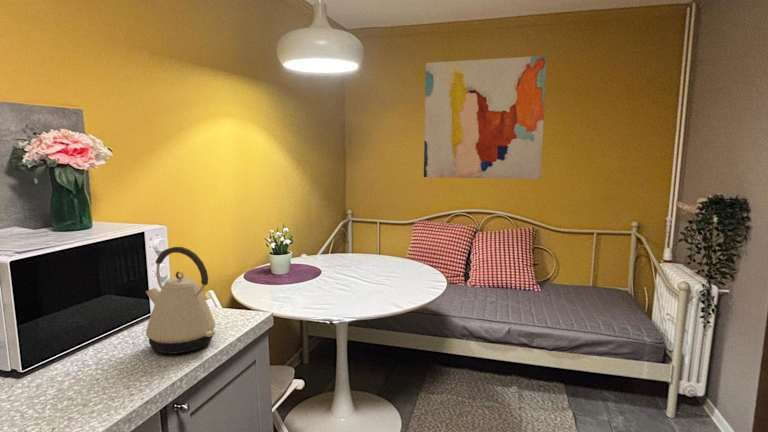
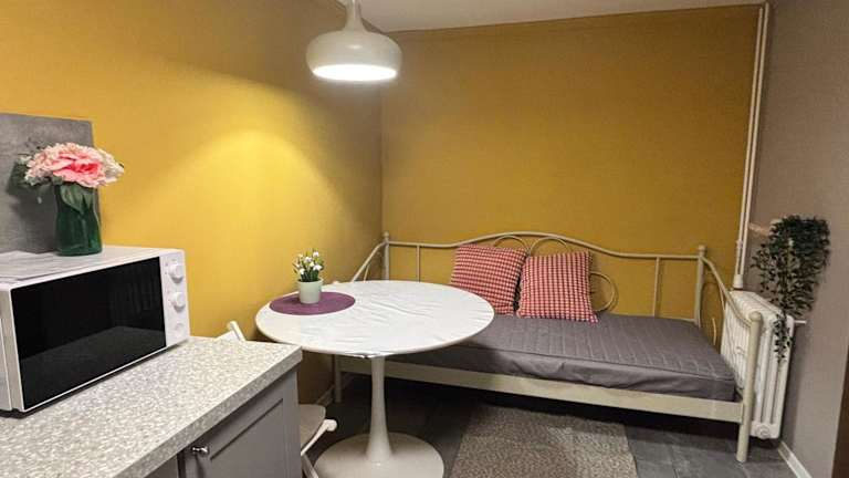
- kettle (178, 296)
- wall art (482, 119)
